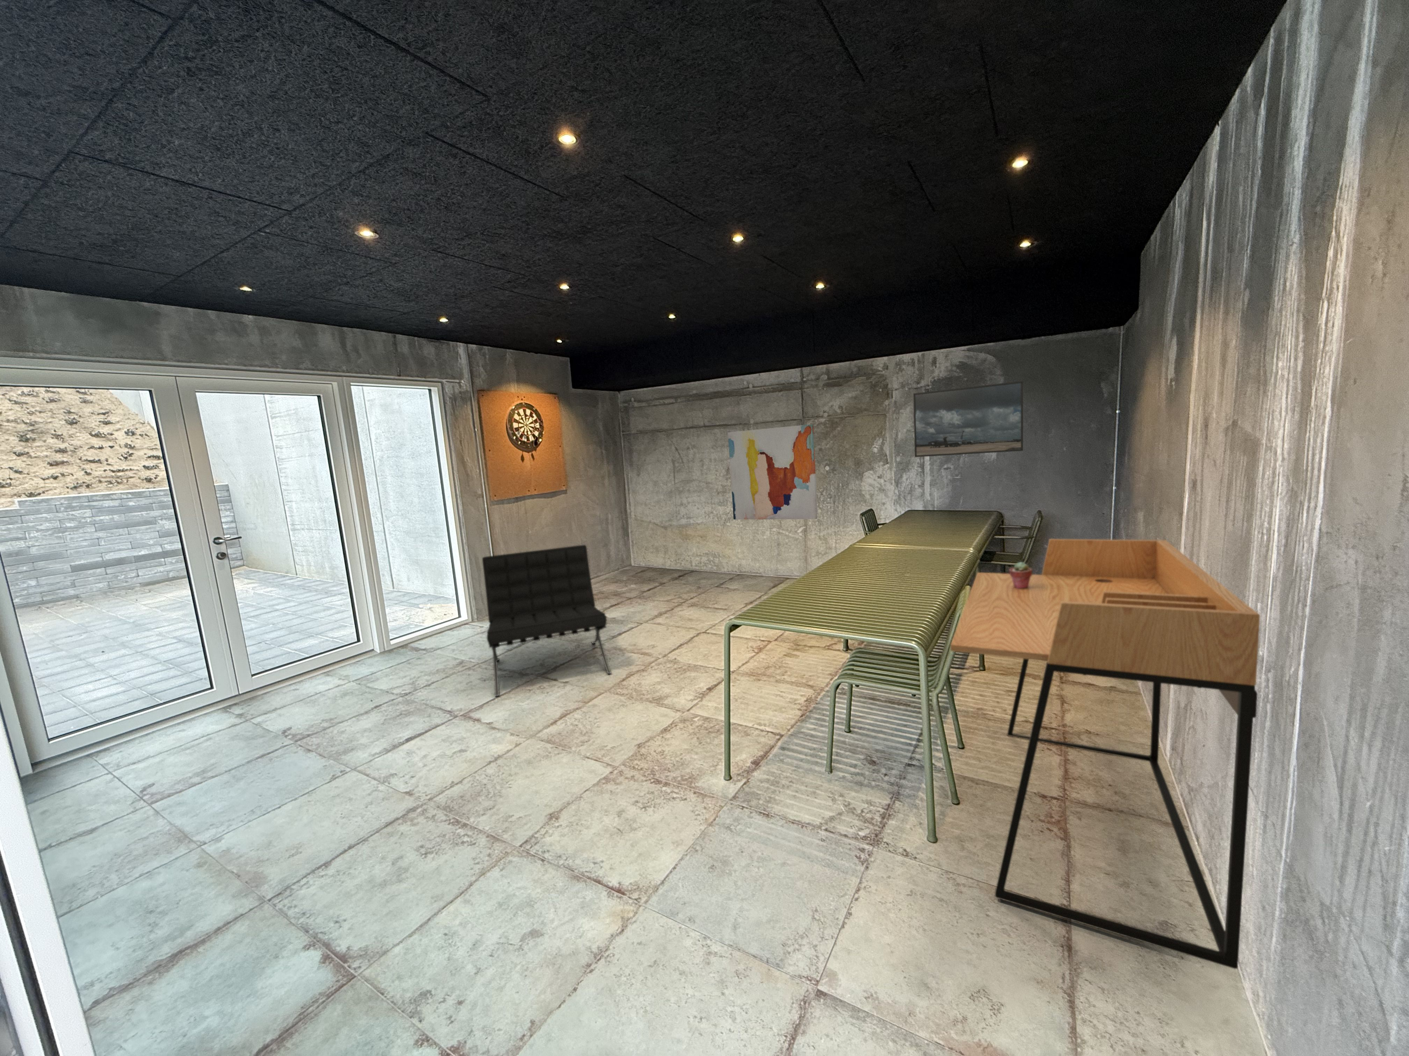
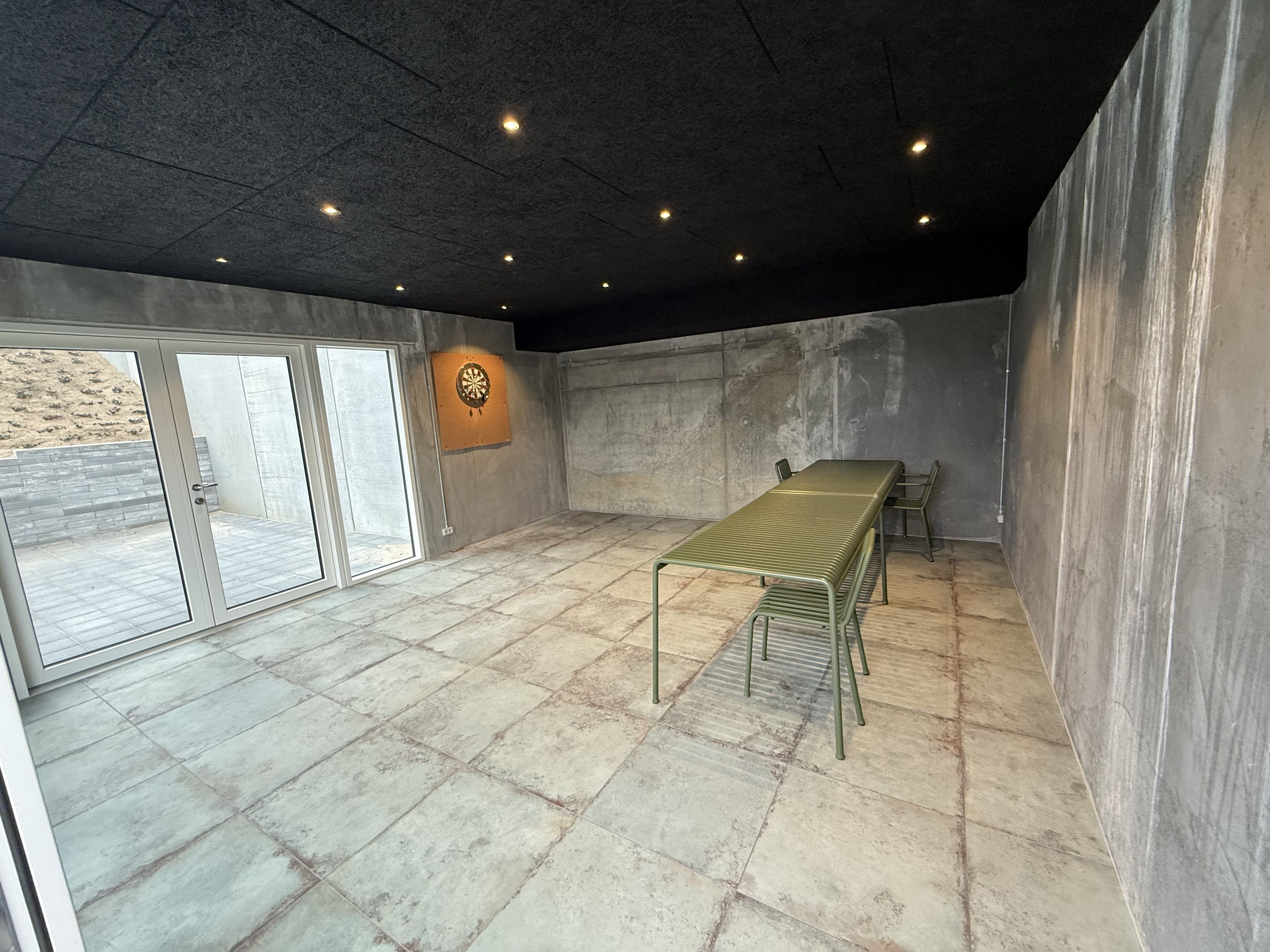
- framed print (966, 420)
- lounge chair (545, 612)
- wall art (771, 475)
- desk (1075, 673)
- potted succulent (1021, 573)
